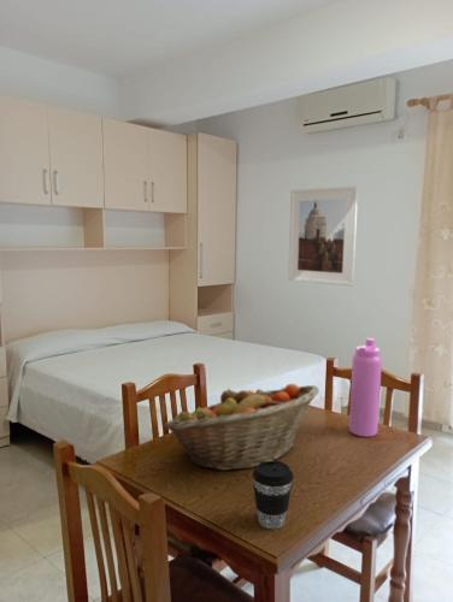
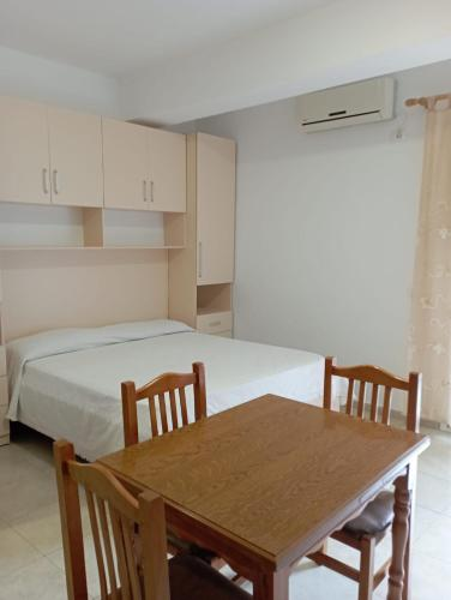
- coffee cup (272, 495)
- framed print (320, 236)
- fruit basket (243, 418)
- water bottle (365, 385)
